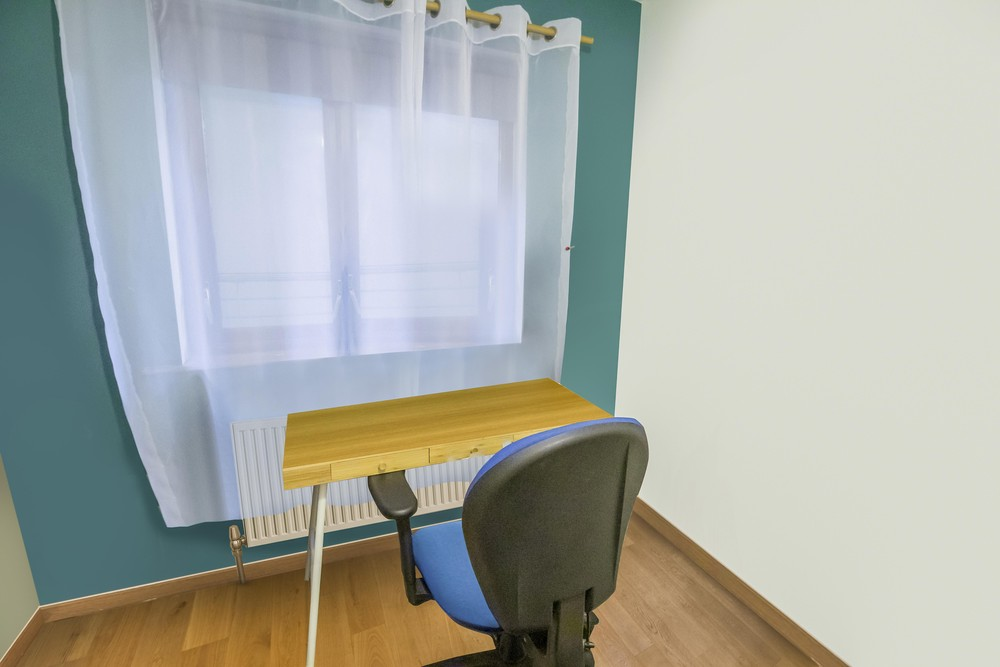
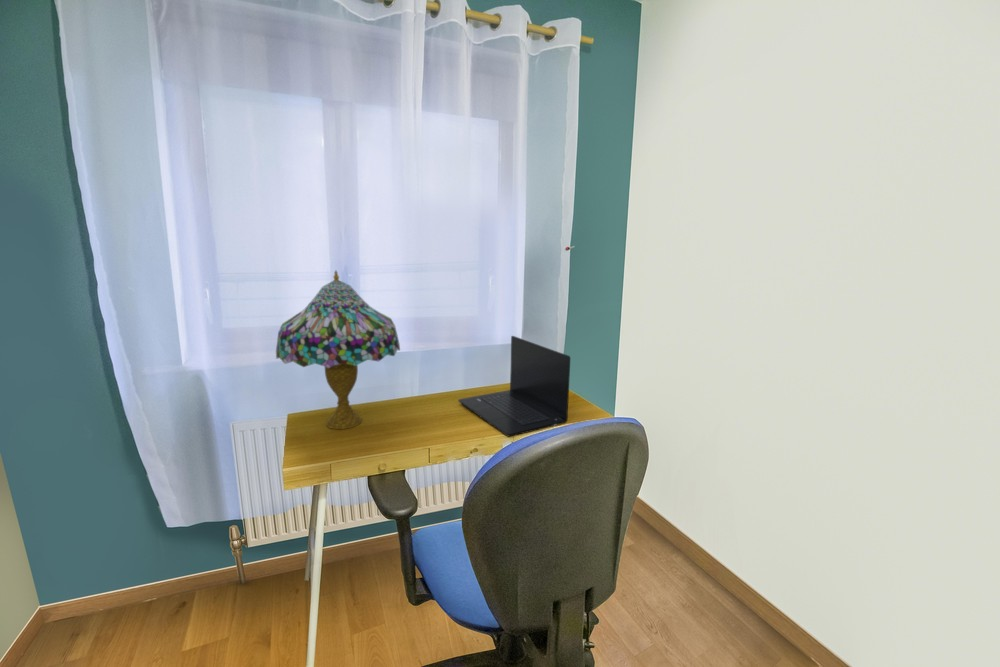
+ laptop (510, 380)
+ table lamp (340, 348)
